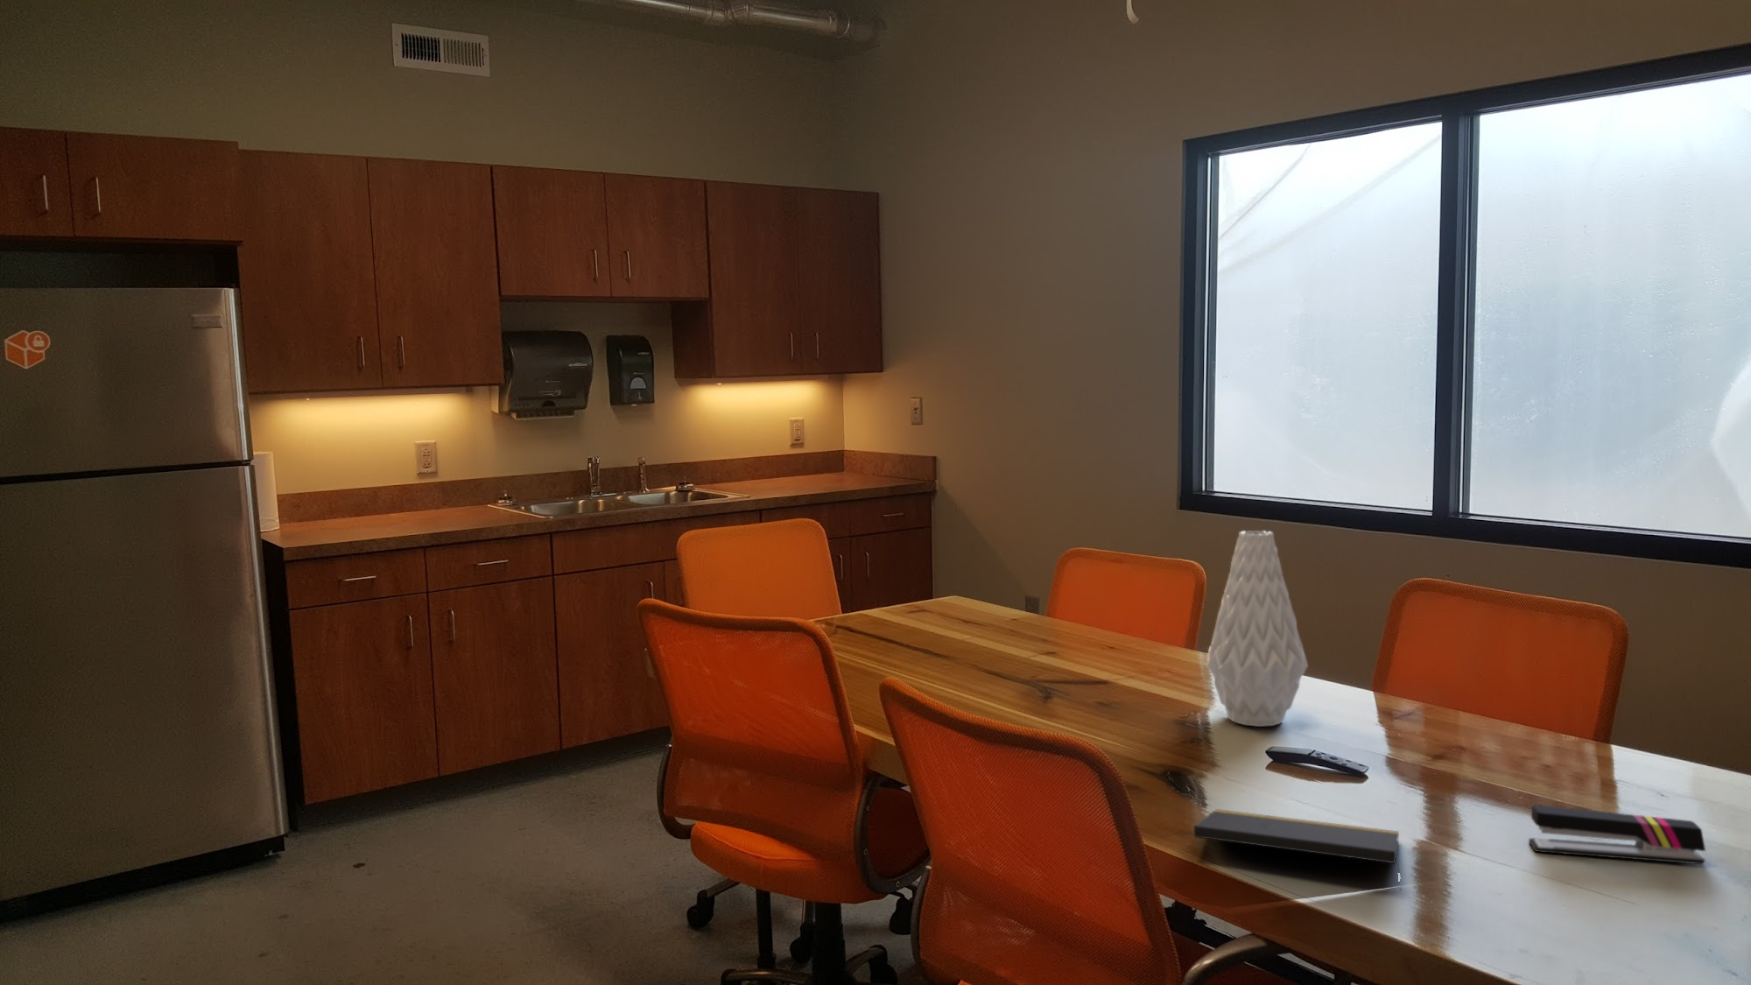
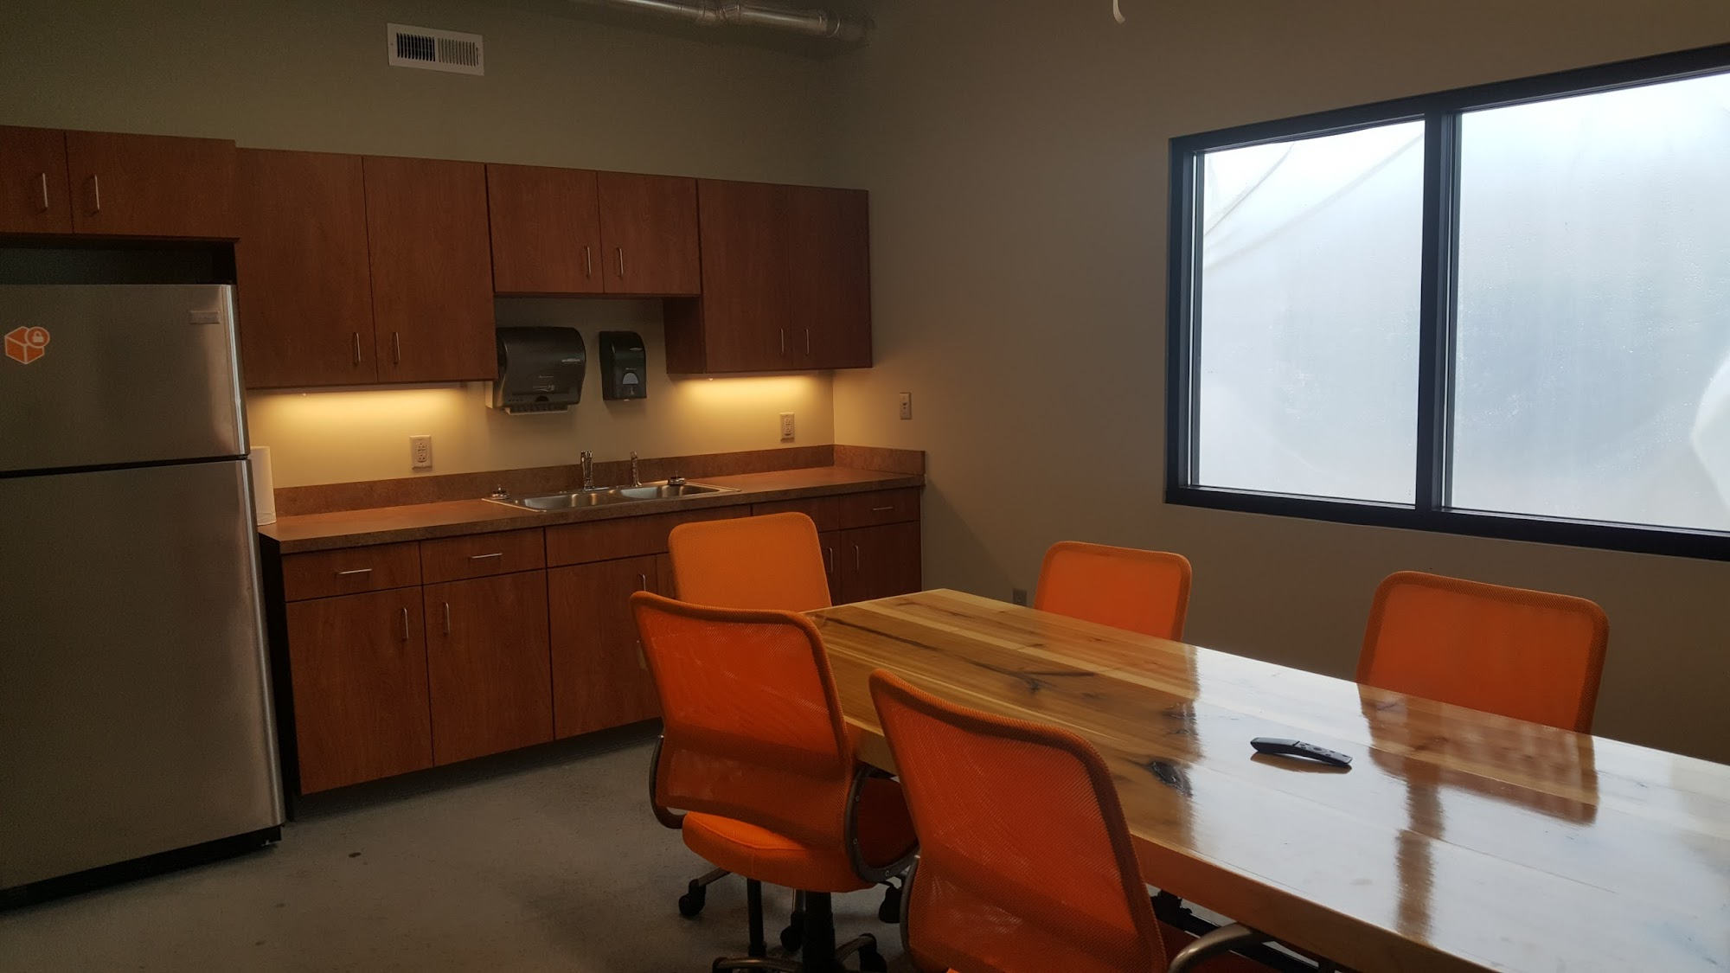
- stapler (1615, 832)
- vase (1257, 627)
- notepad (1298, 833)
